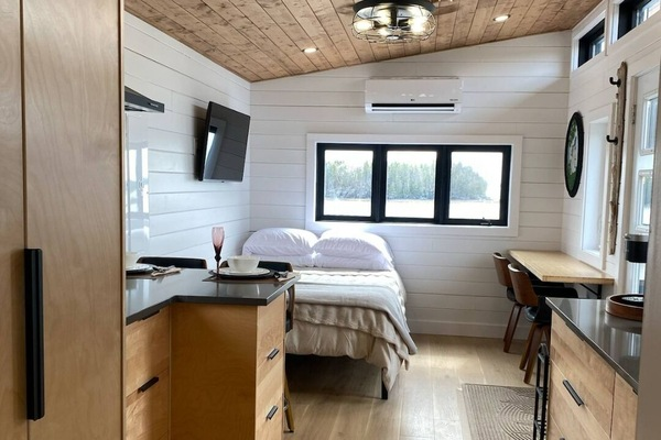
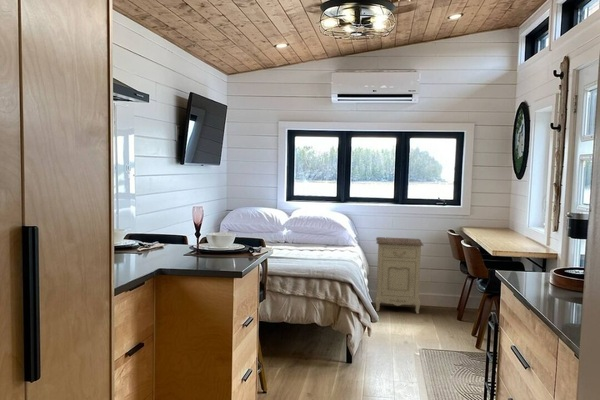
+ nightstand (397, 274)
